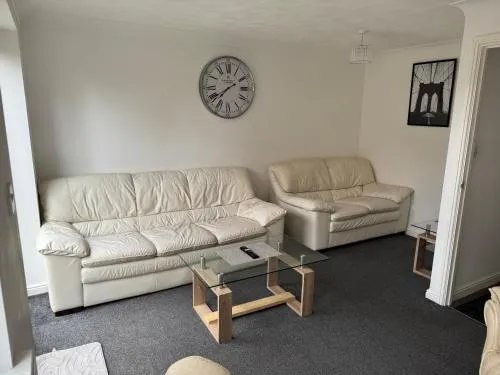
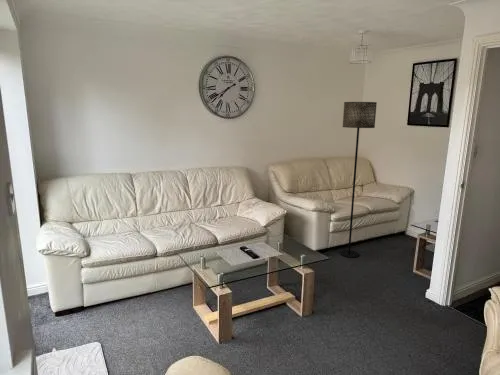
+ floor lamp (354, 181)
